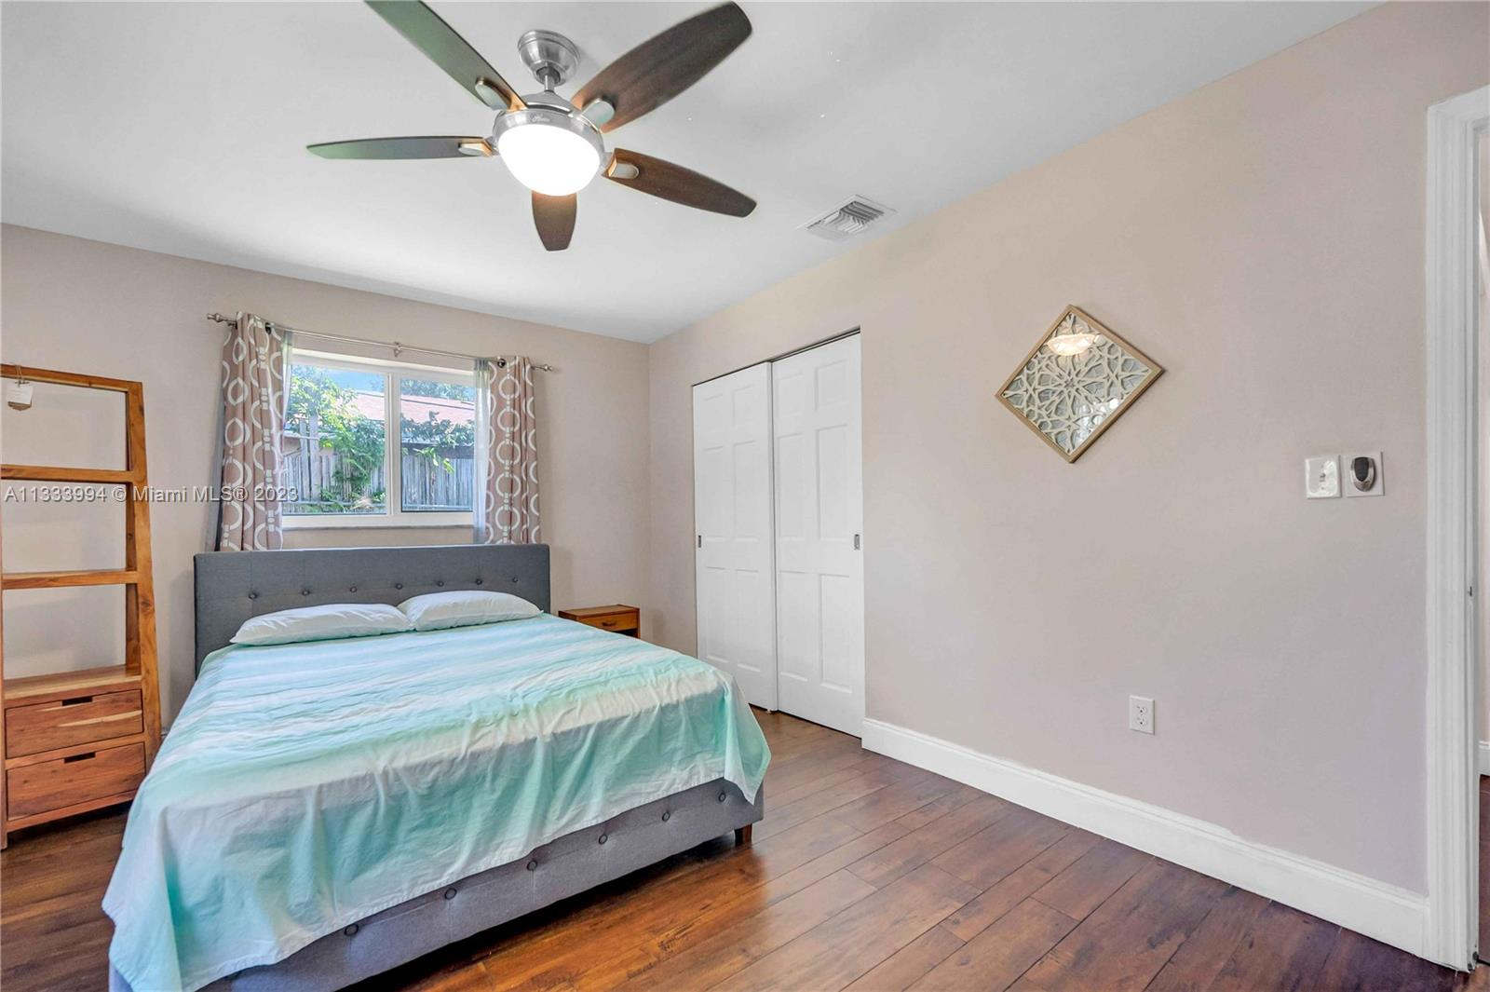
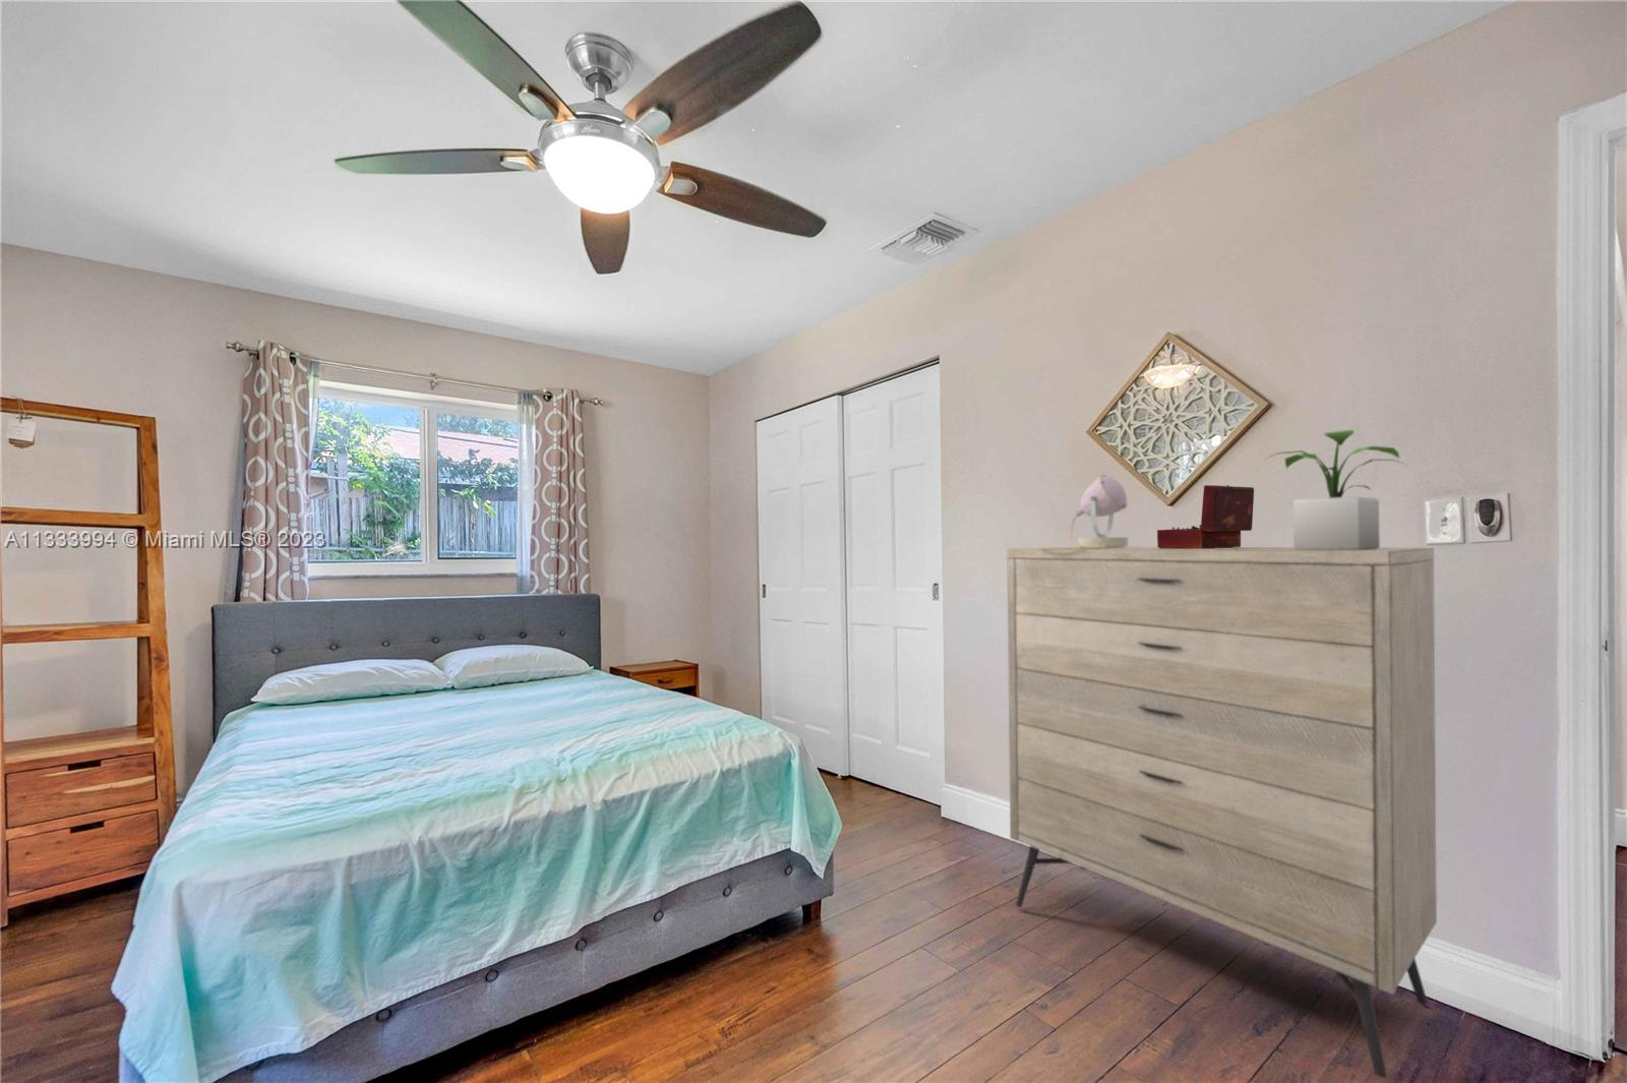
+ wooden box (1205, 516)
+ potted plant (1330, 492)
+ dresser (1194, 749)
+ table lamp (1083, 509)
